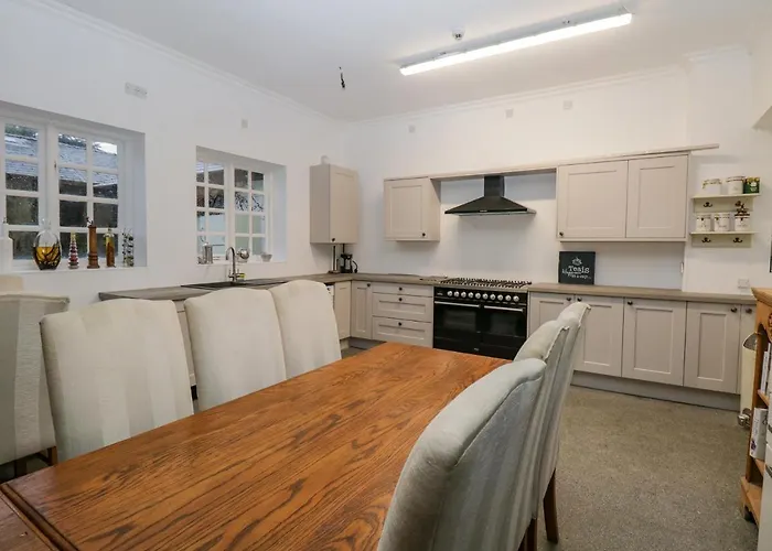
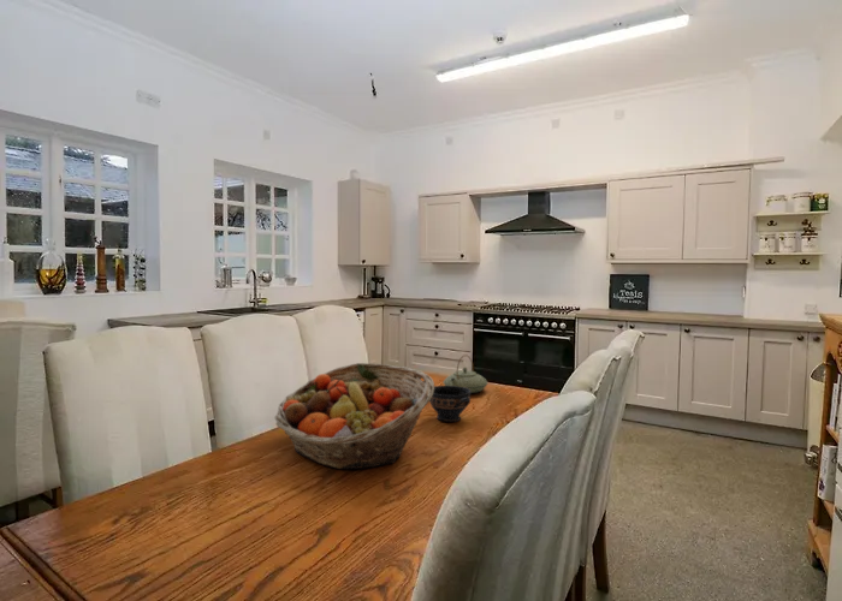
+ teapot (463, 373)
+ bowl (449, 404)
+ fruit basket (354, 410)
